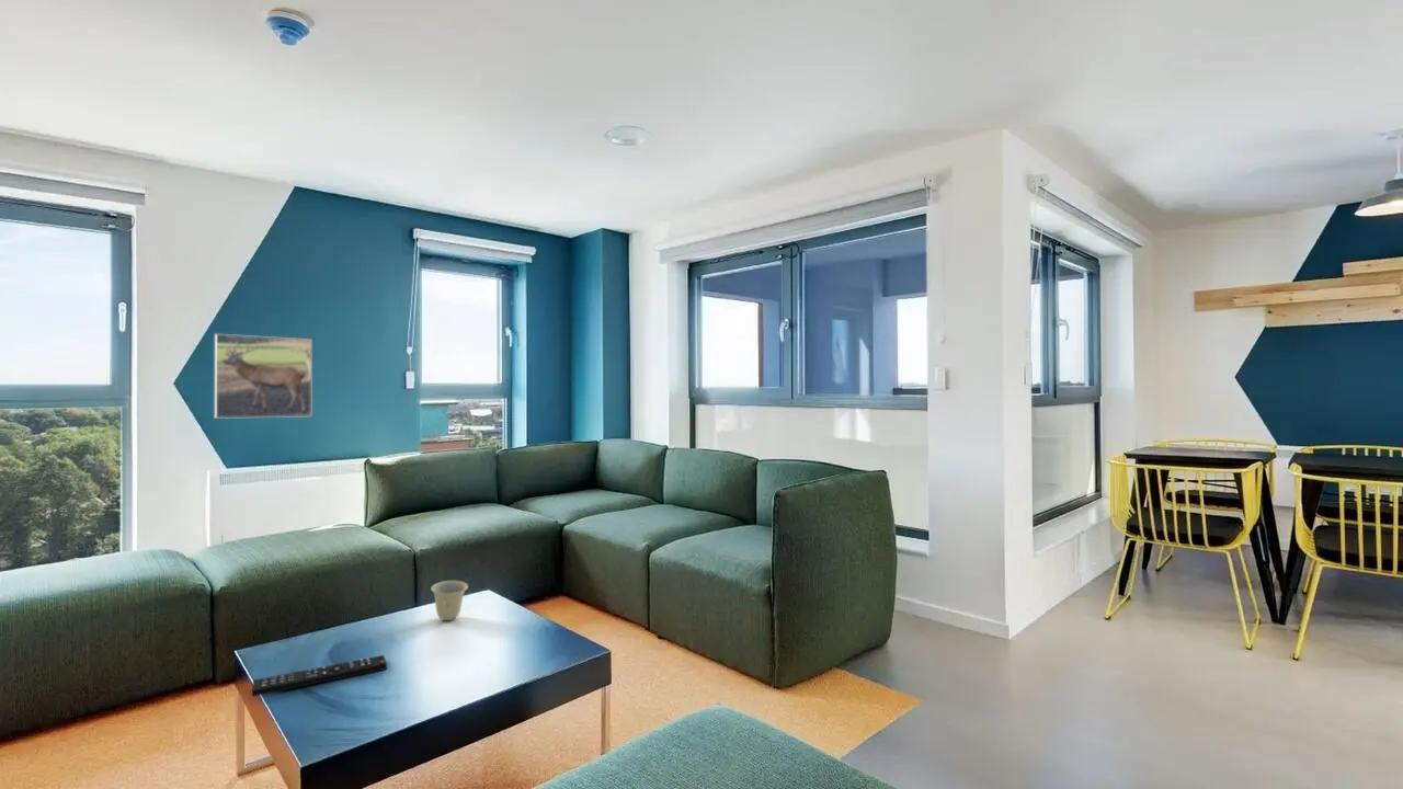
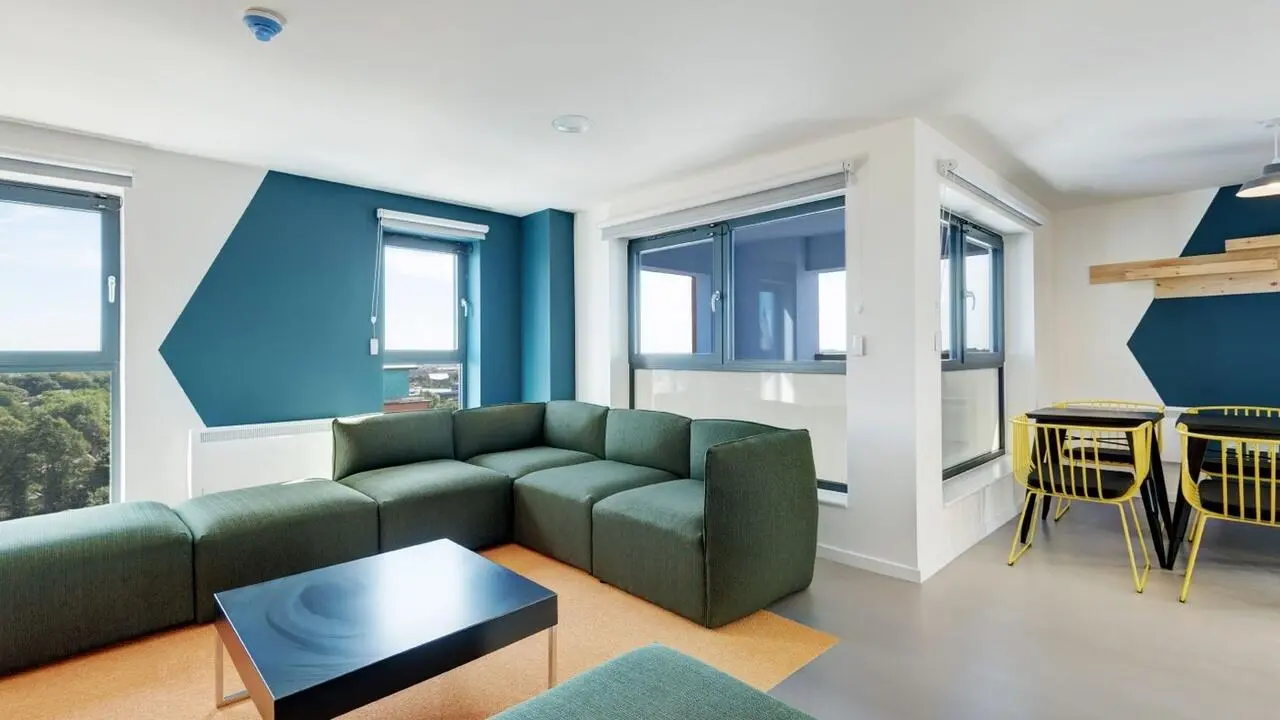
- remote control (322, 673)
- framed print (264, 377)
- cup (449, 602)
